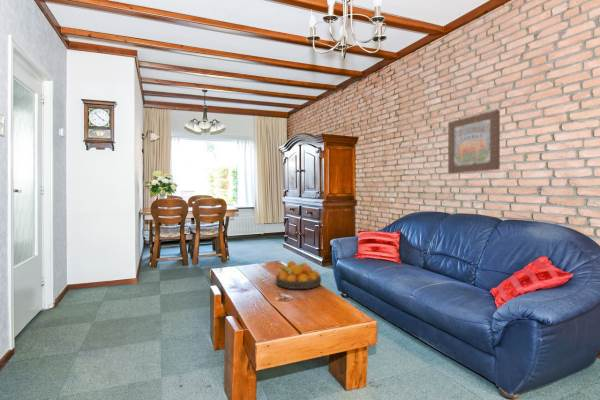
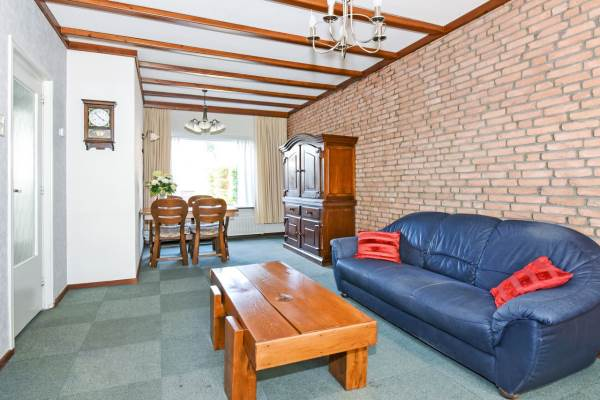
- fruit bowl (298, 272)
- wall art (472, 144)
